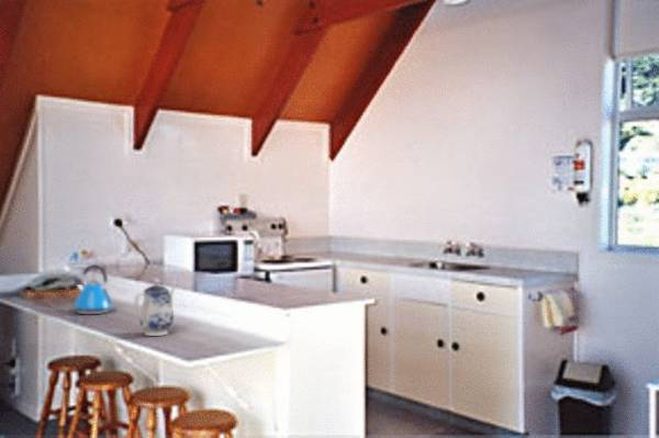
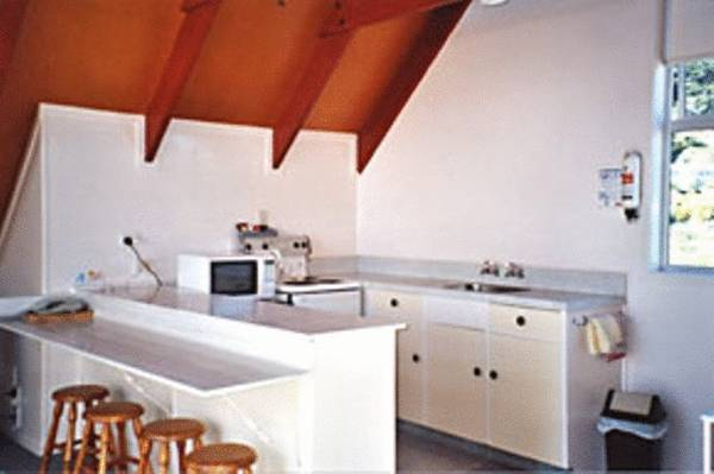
- kettle (94, 288)
- teapot (156, 305)
